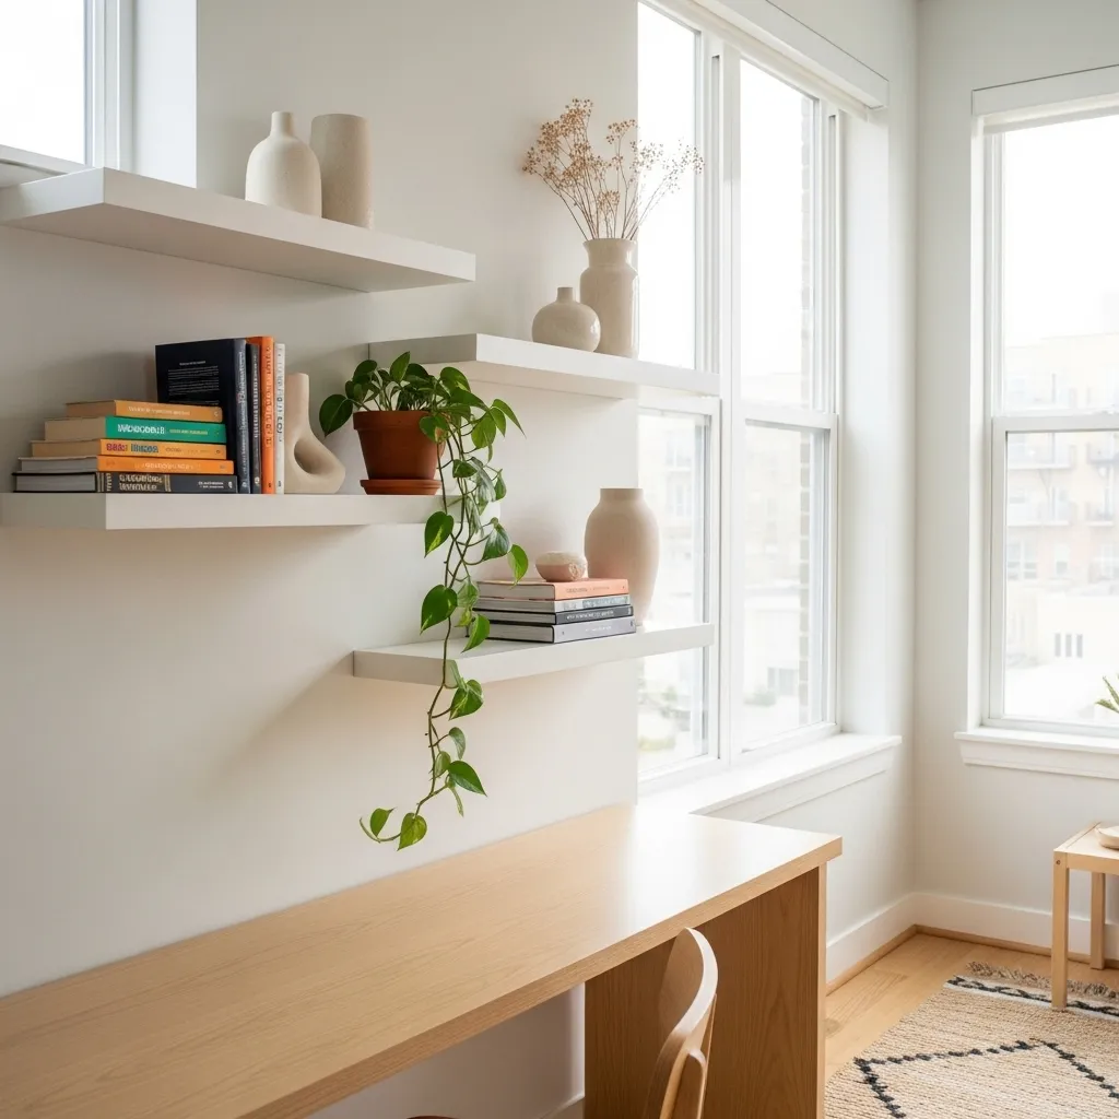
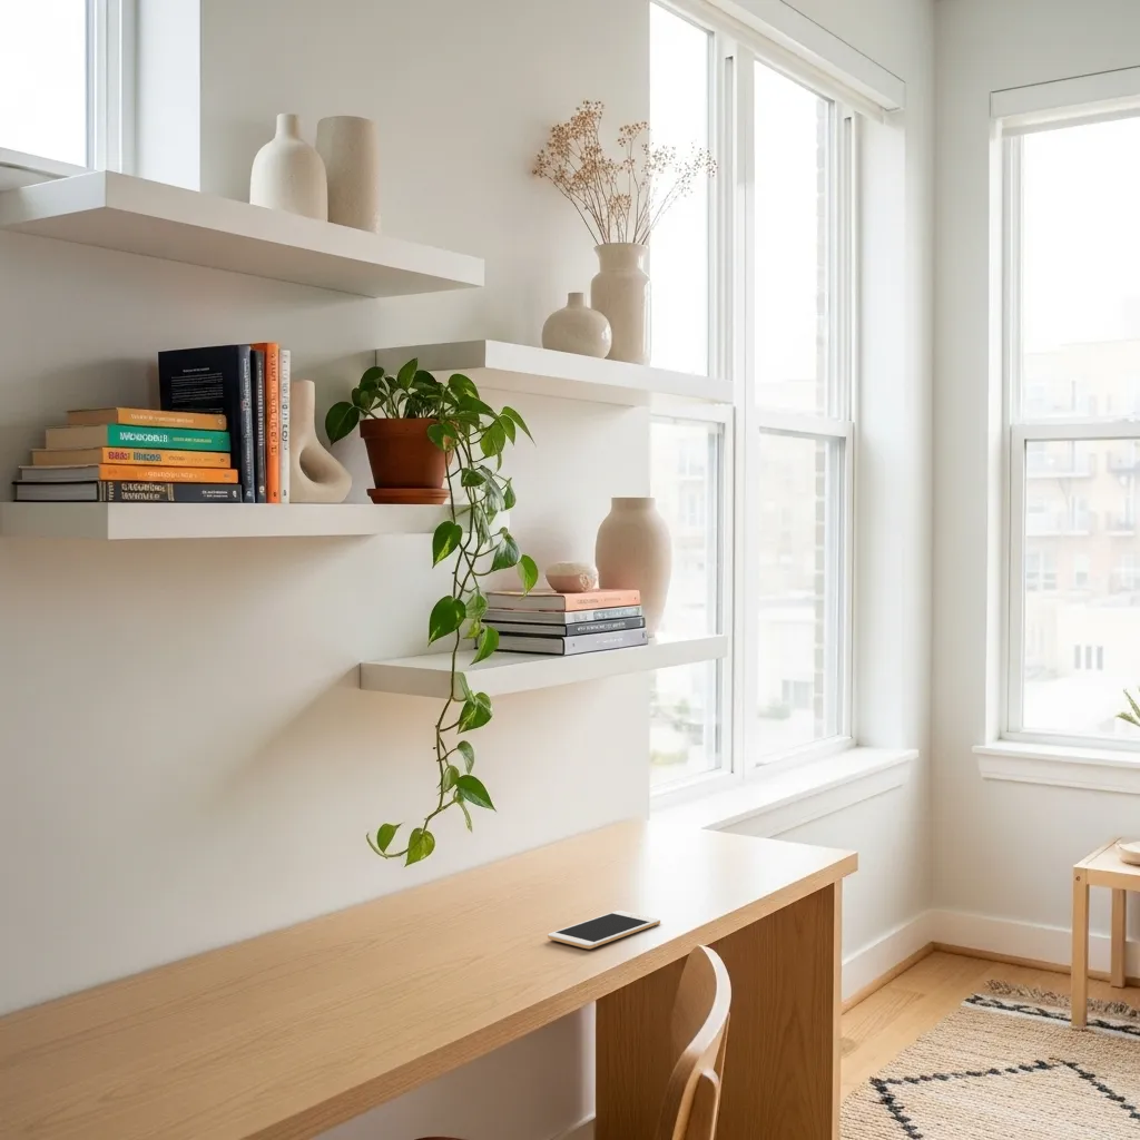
+ cell phone (605, 928)
